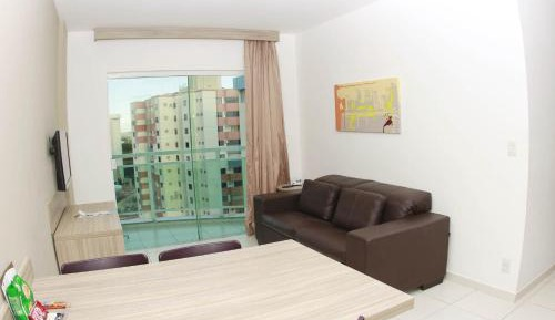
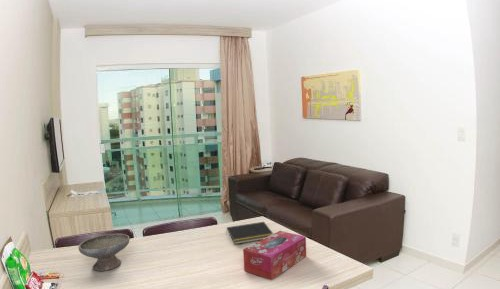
+ notepad (250, 232)
+ tissue box (276, 252)
+ bowl (105, 252)
